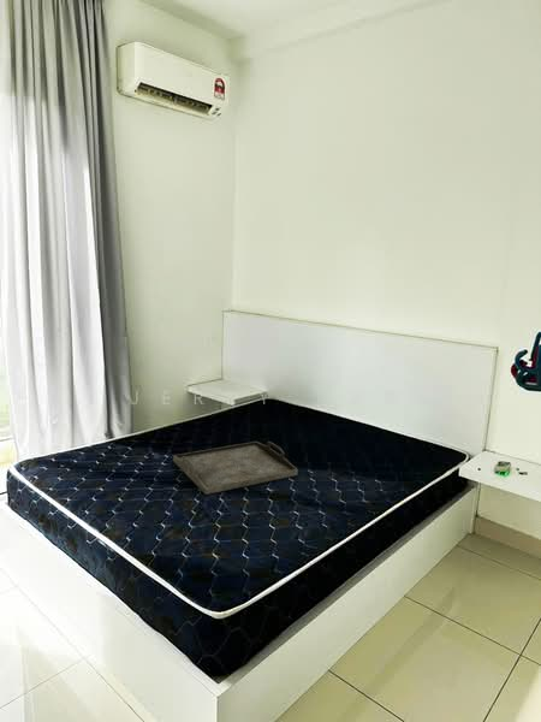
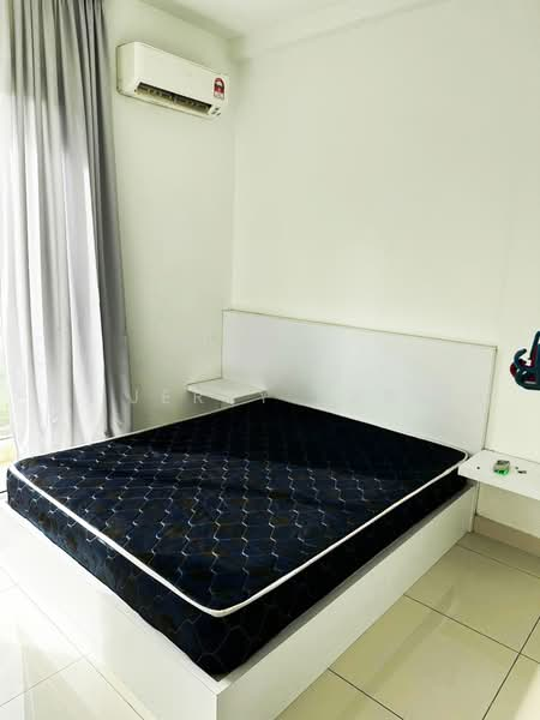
- serving tray (233, 460)
